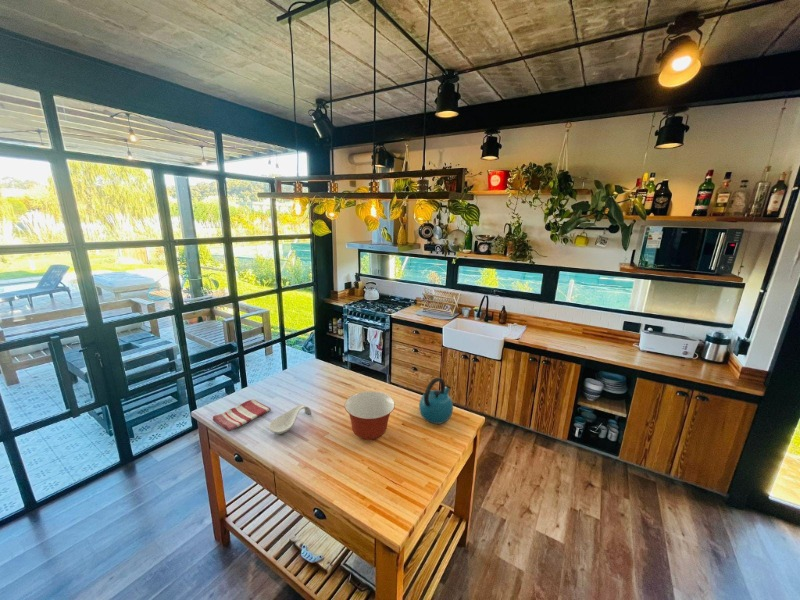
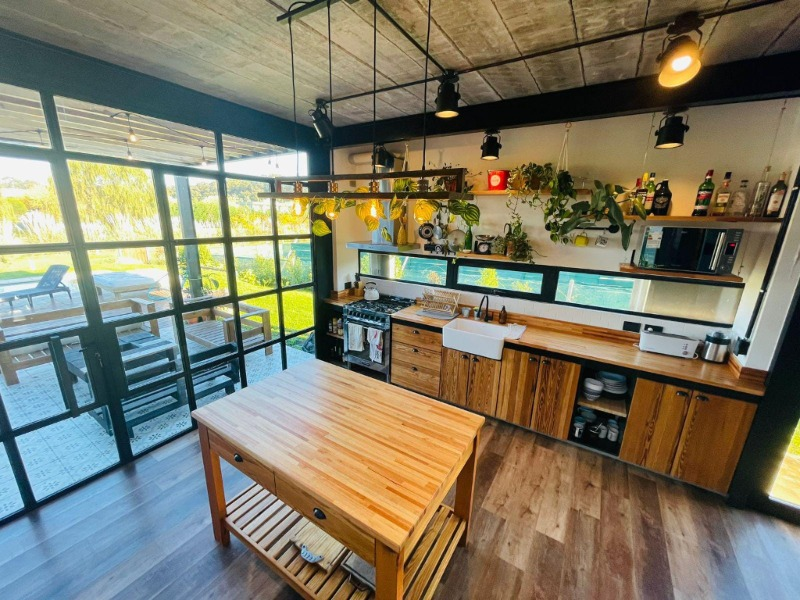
- dish towel (242, 413)
- spoon rest (291, 417)
- mixing bowl (369, 417)
- kettle (437, 396)
